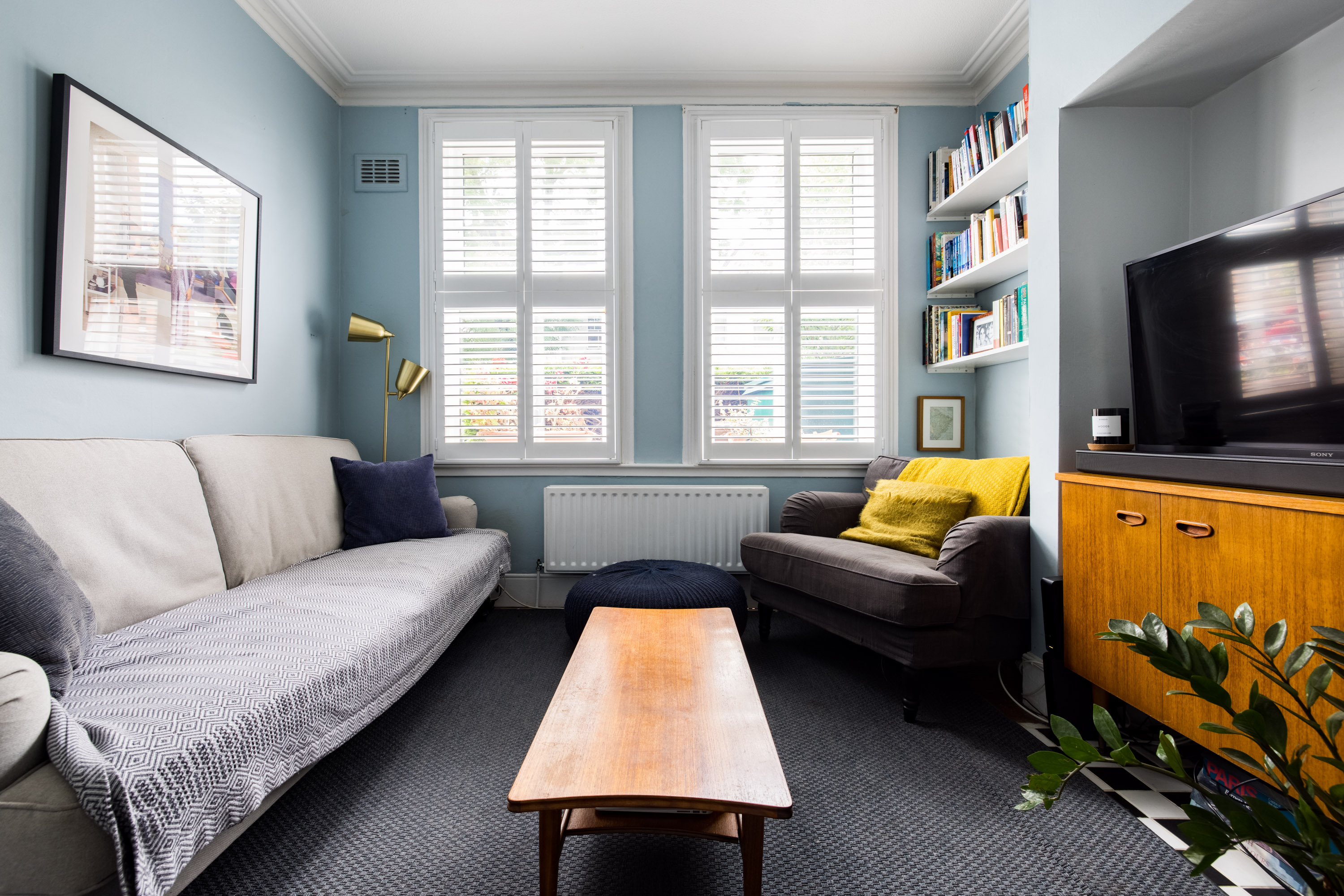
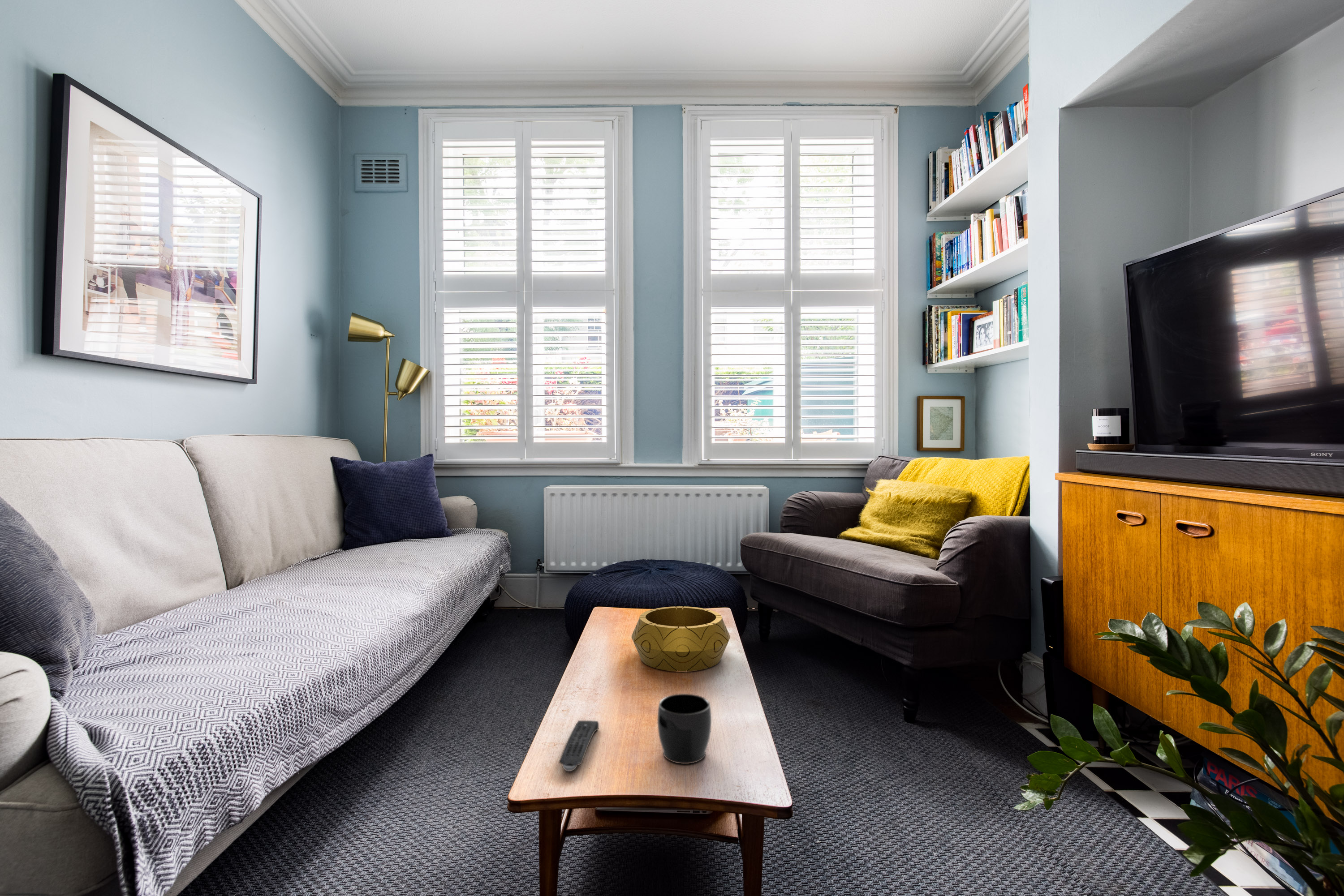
+ remote control (579, 743)
+ decorative bowl (681, 637)
+ mug (685, 725)
